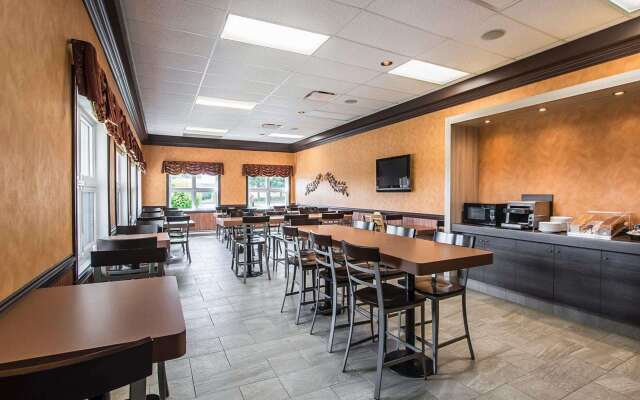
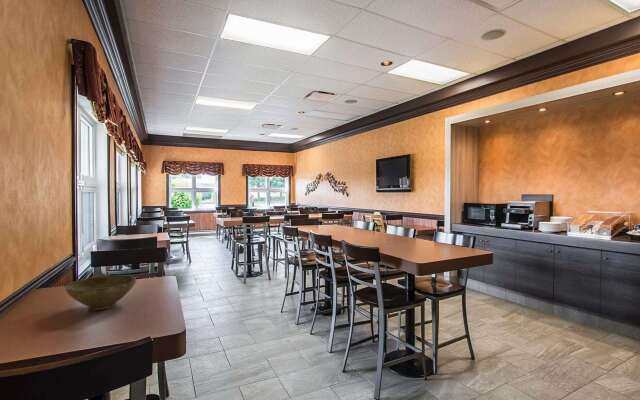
+ bowl (102, 294)
